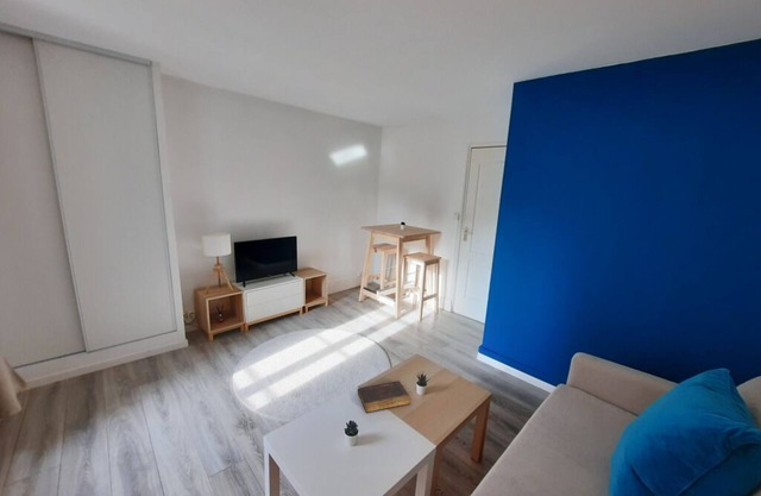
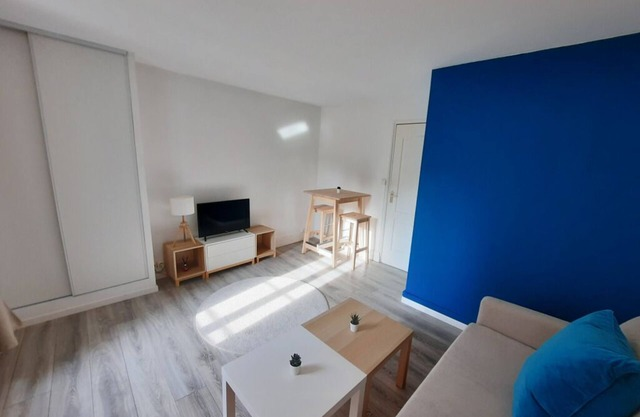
- book (383, 395)
